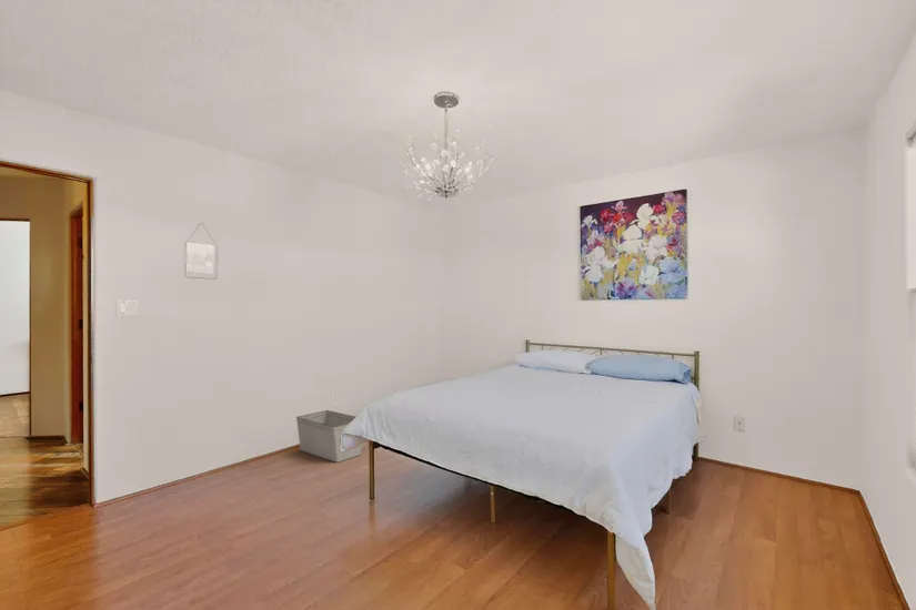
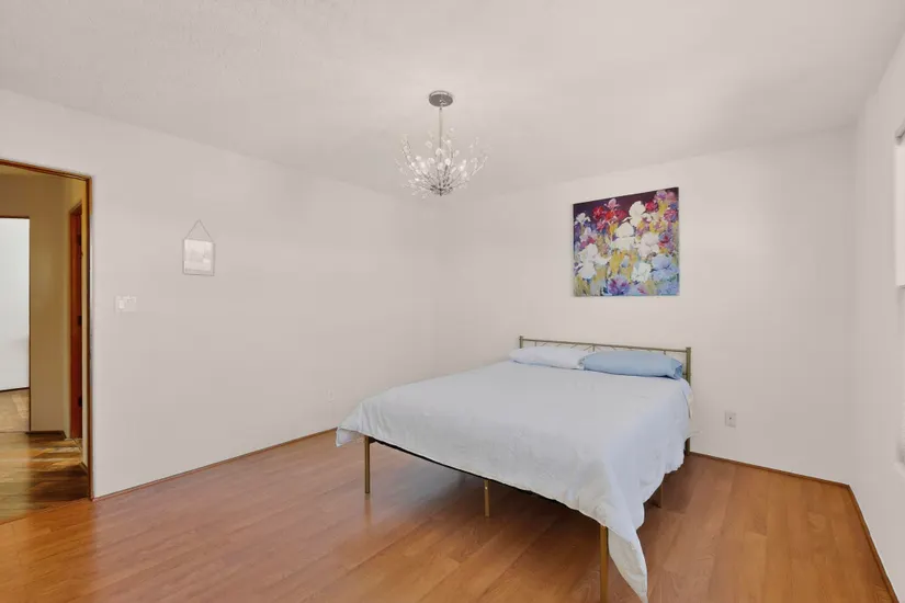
- storage bin (330, 435)
